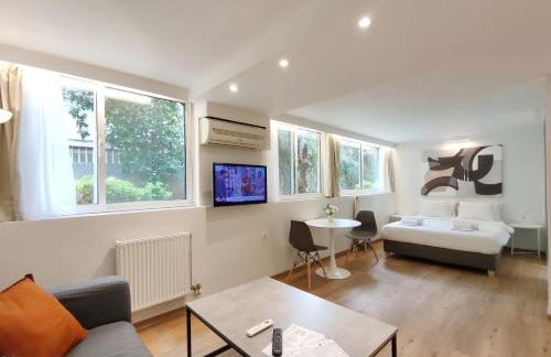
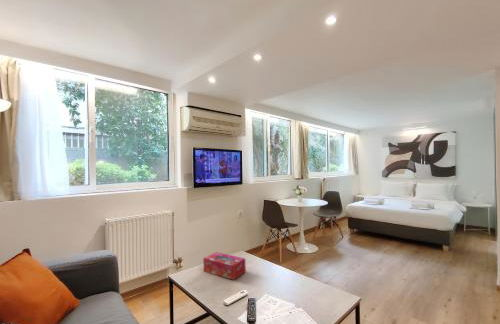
+ tissue box (224, 264)
